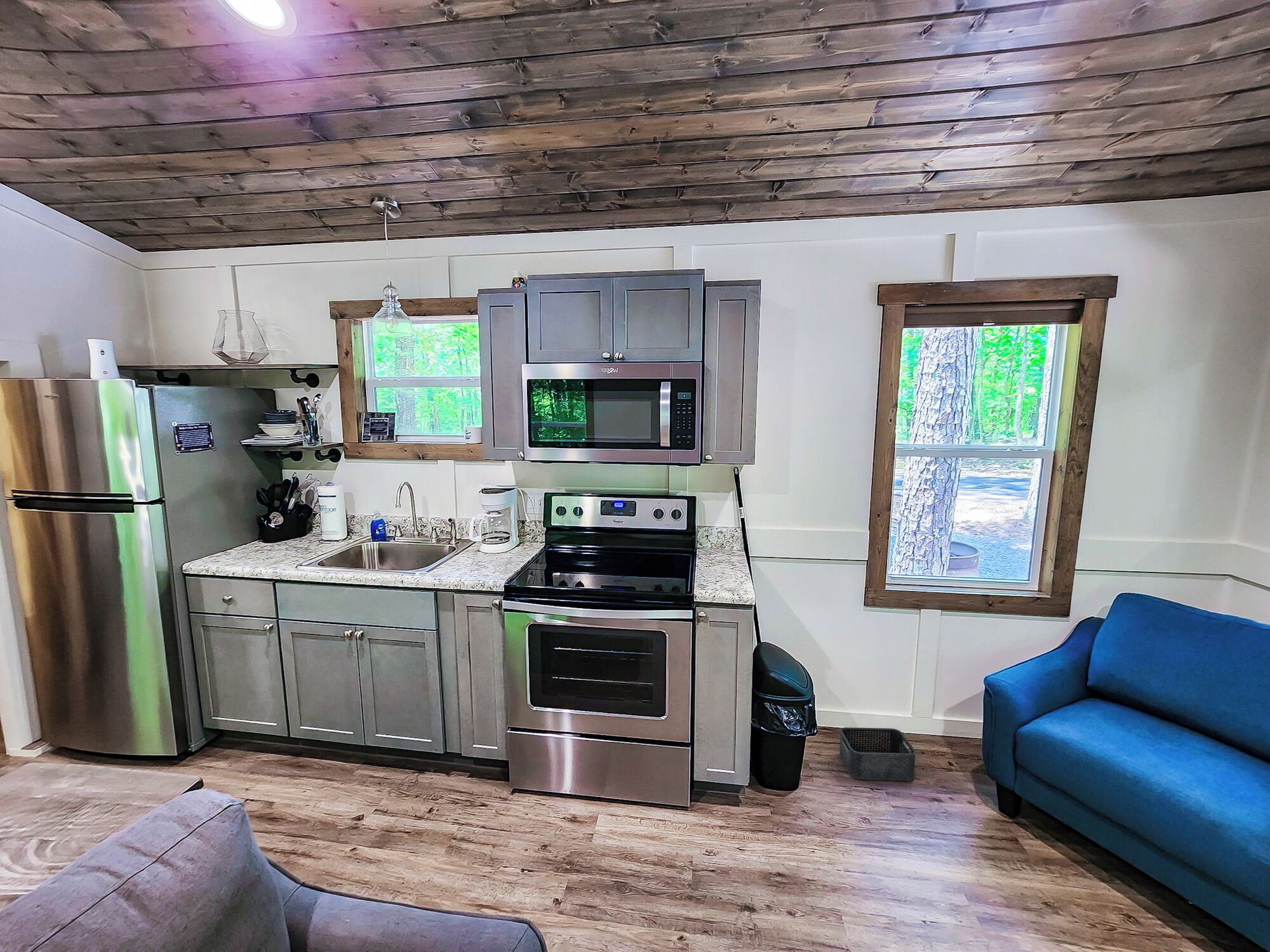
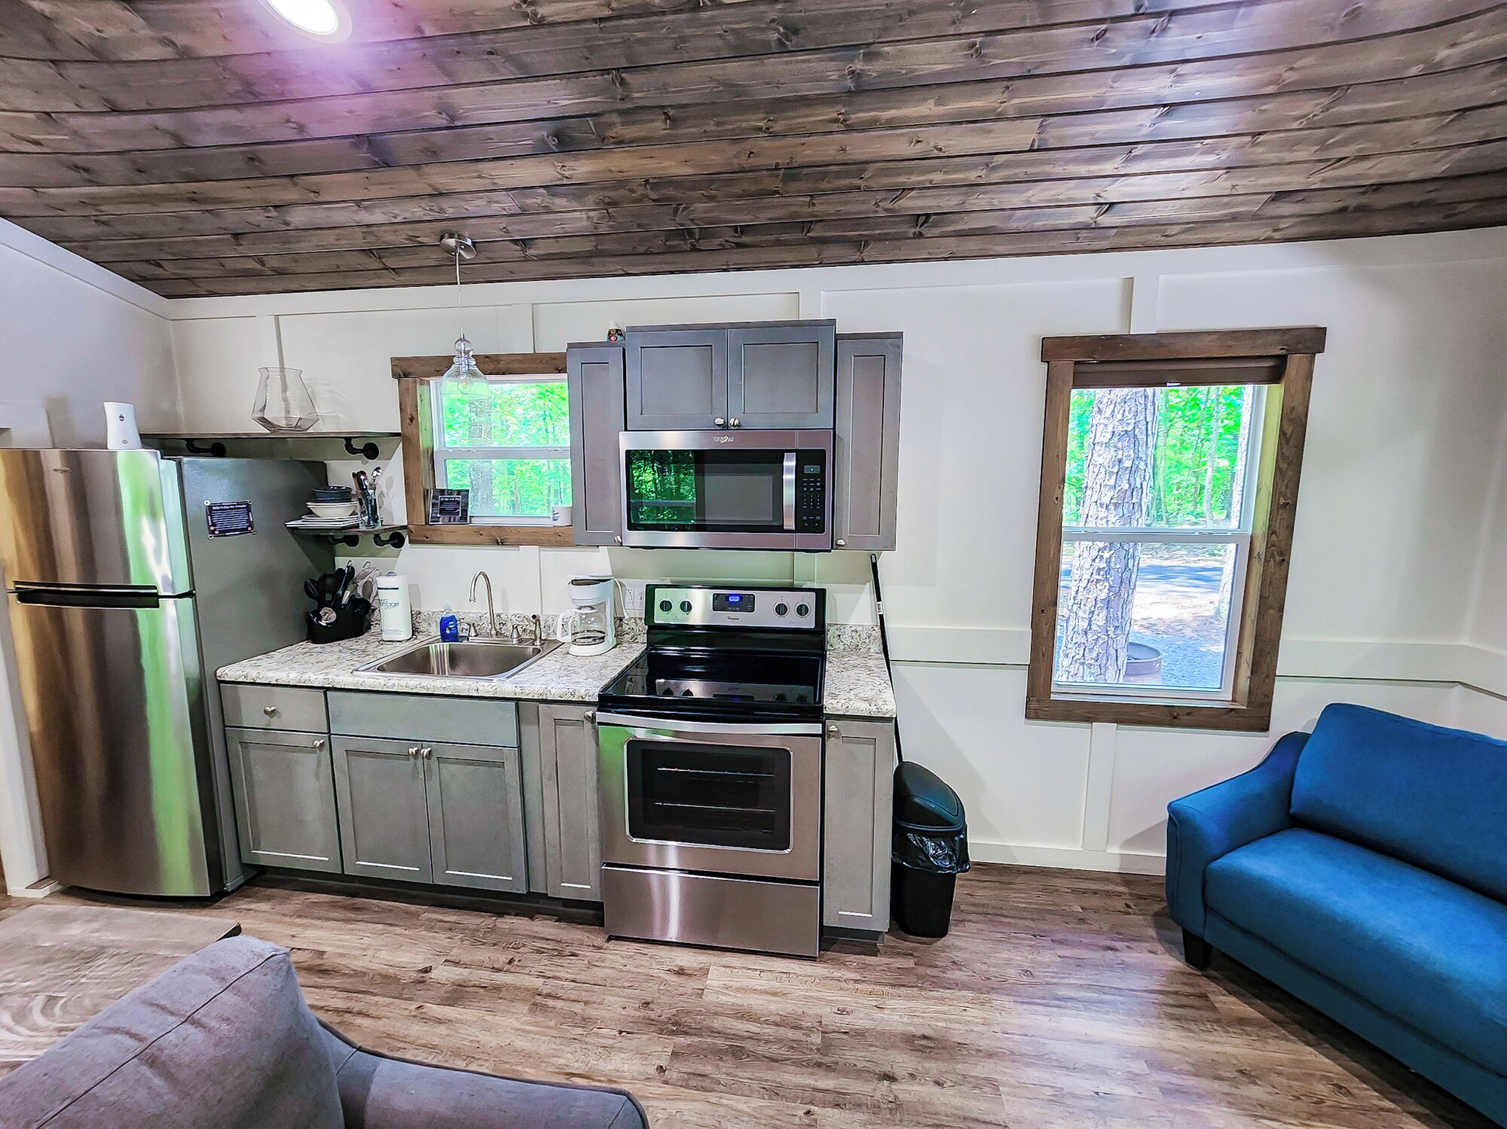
- storage bin (876, 753)
